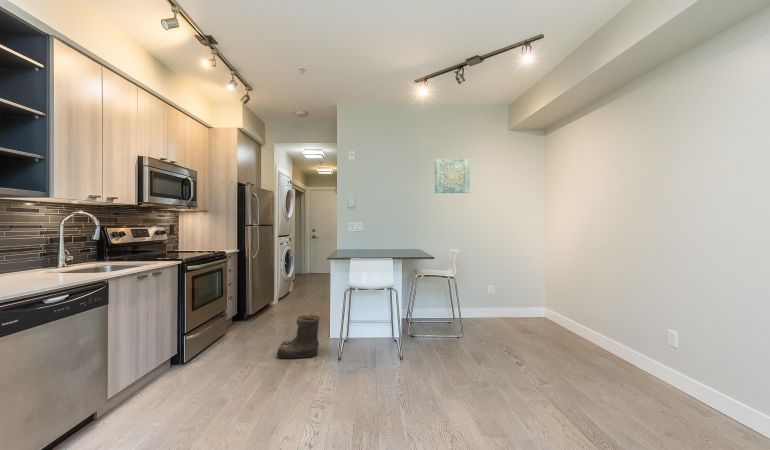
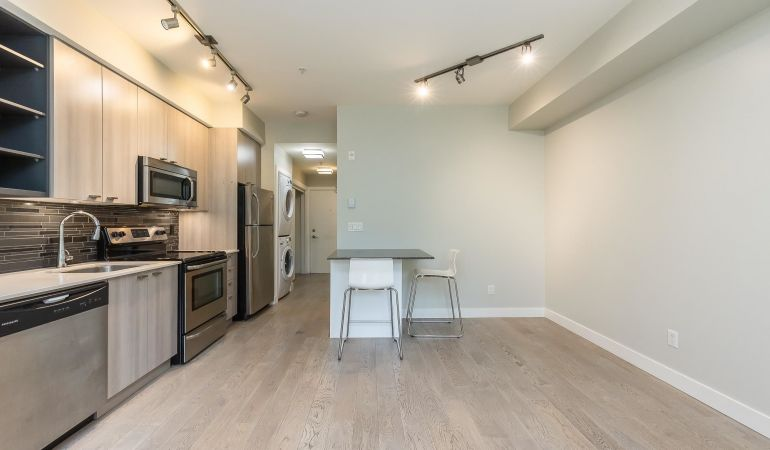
- wall art (452, 175)
- boots (298, 334)
